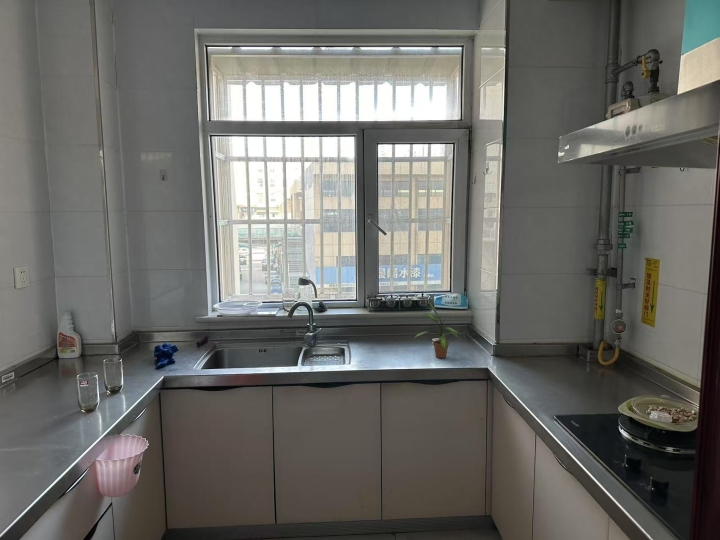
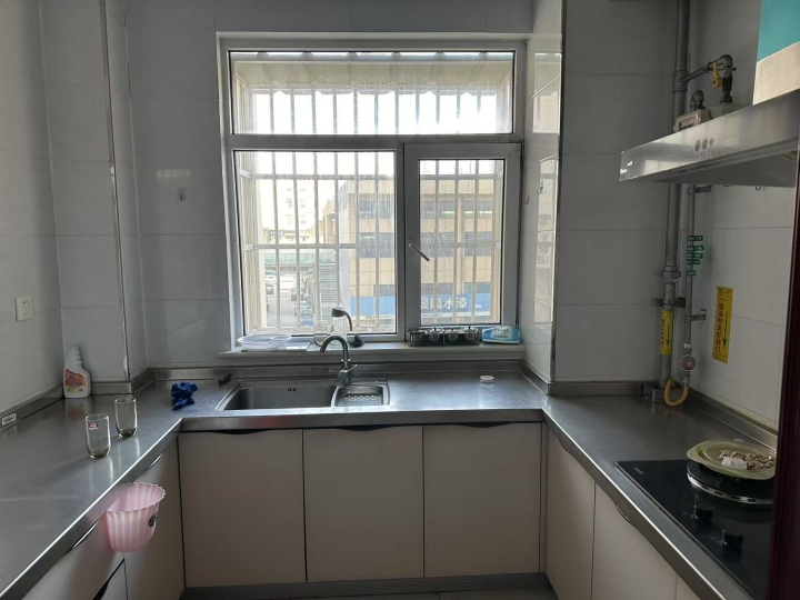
- potted plant (439, 326)
